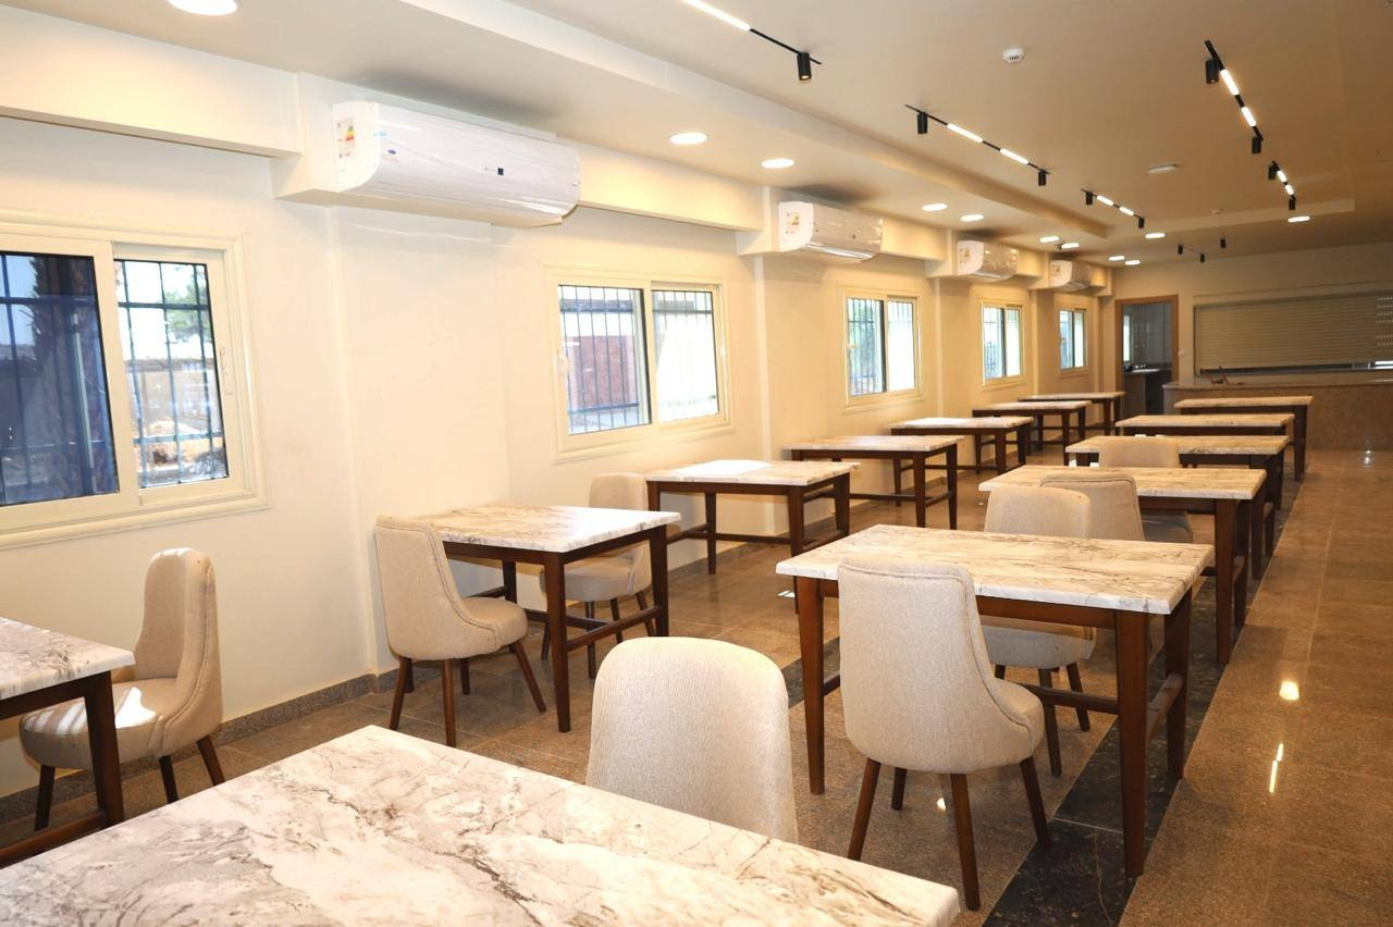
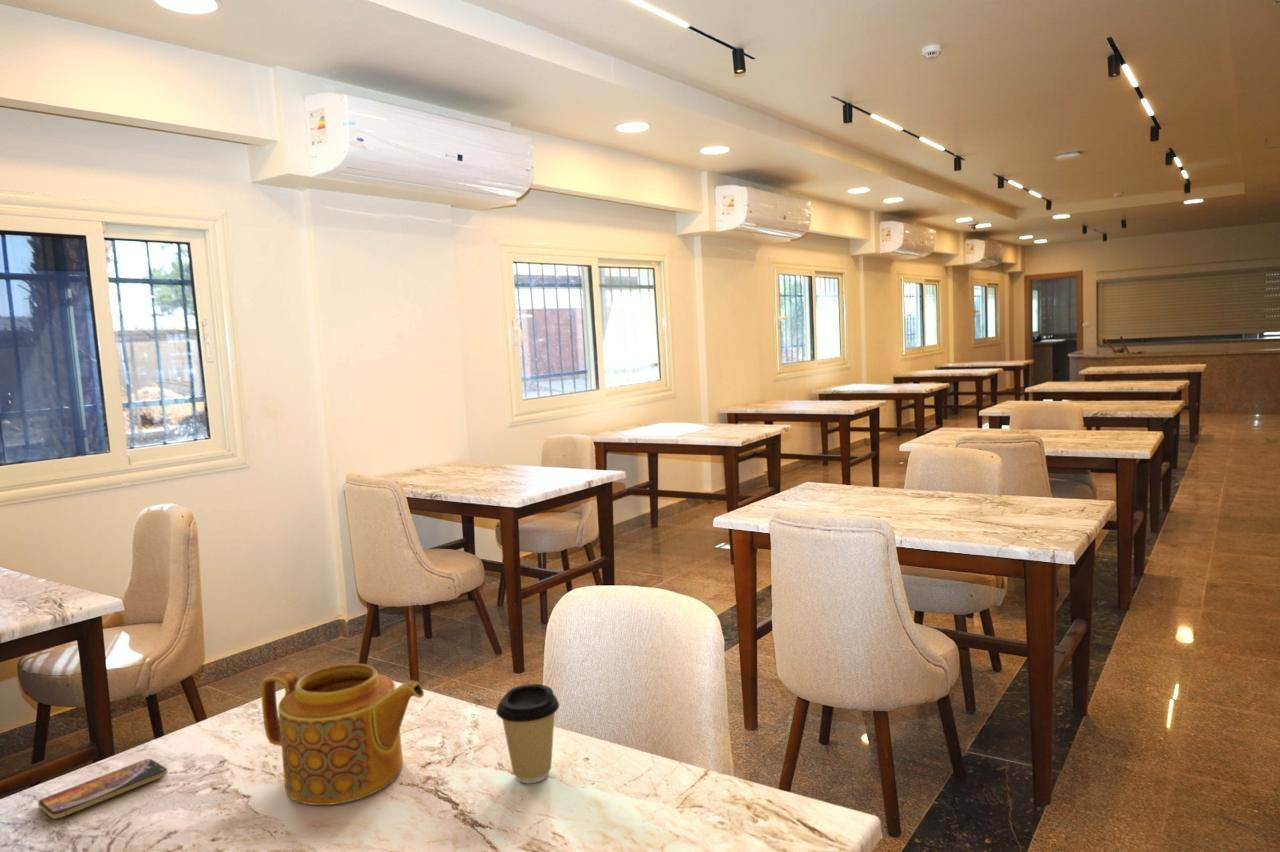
+ teapot (344, 726)
+ smartphone (104, 787)
+ coffee cup (529, 734)
